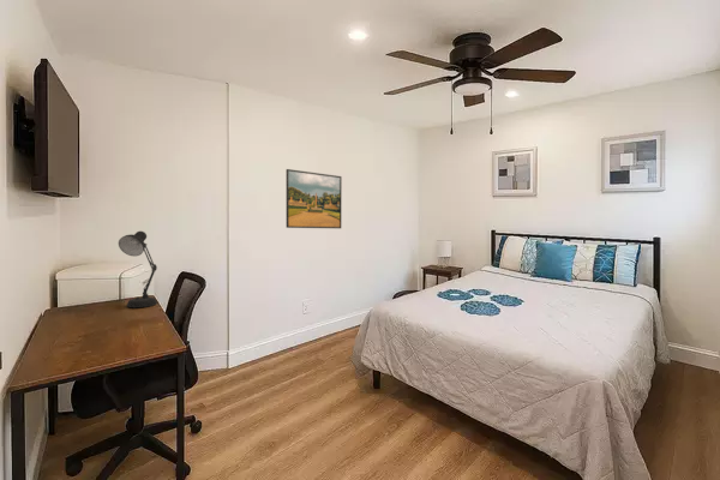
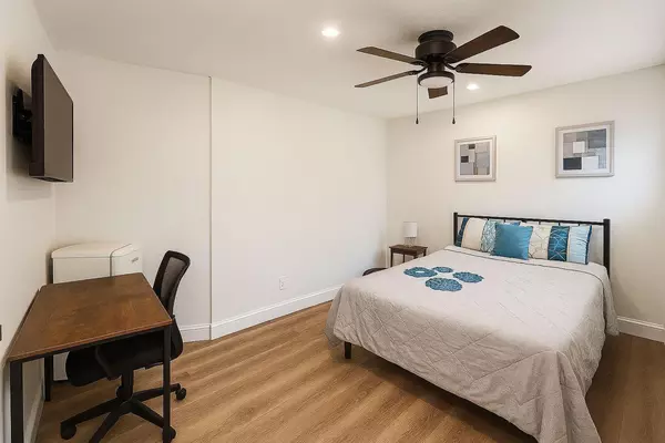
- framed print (314, 200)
- desk lamp (150, 265)
